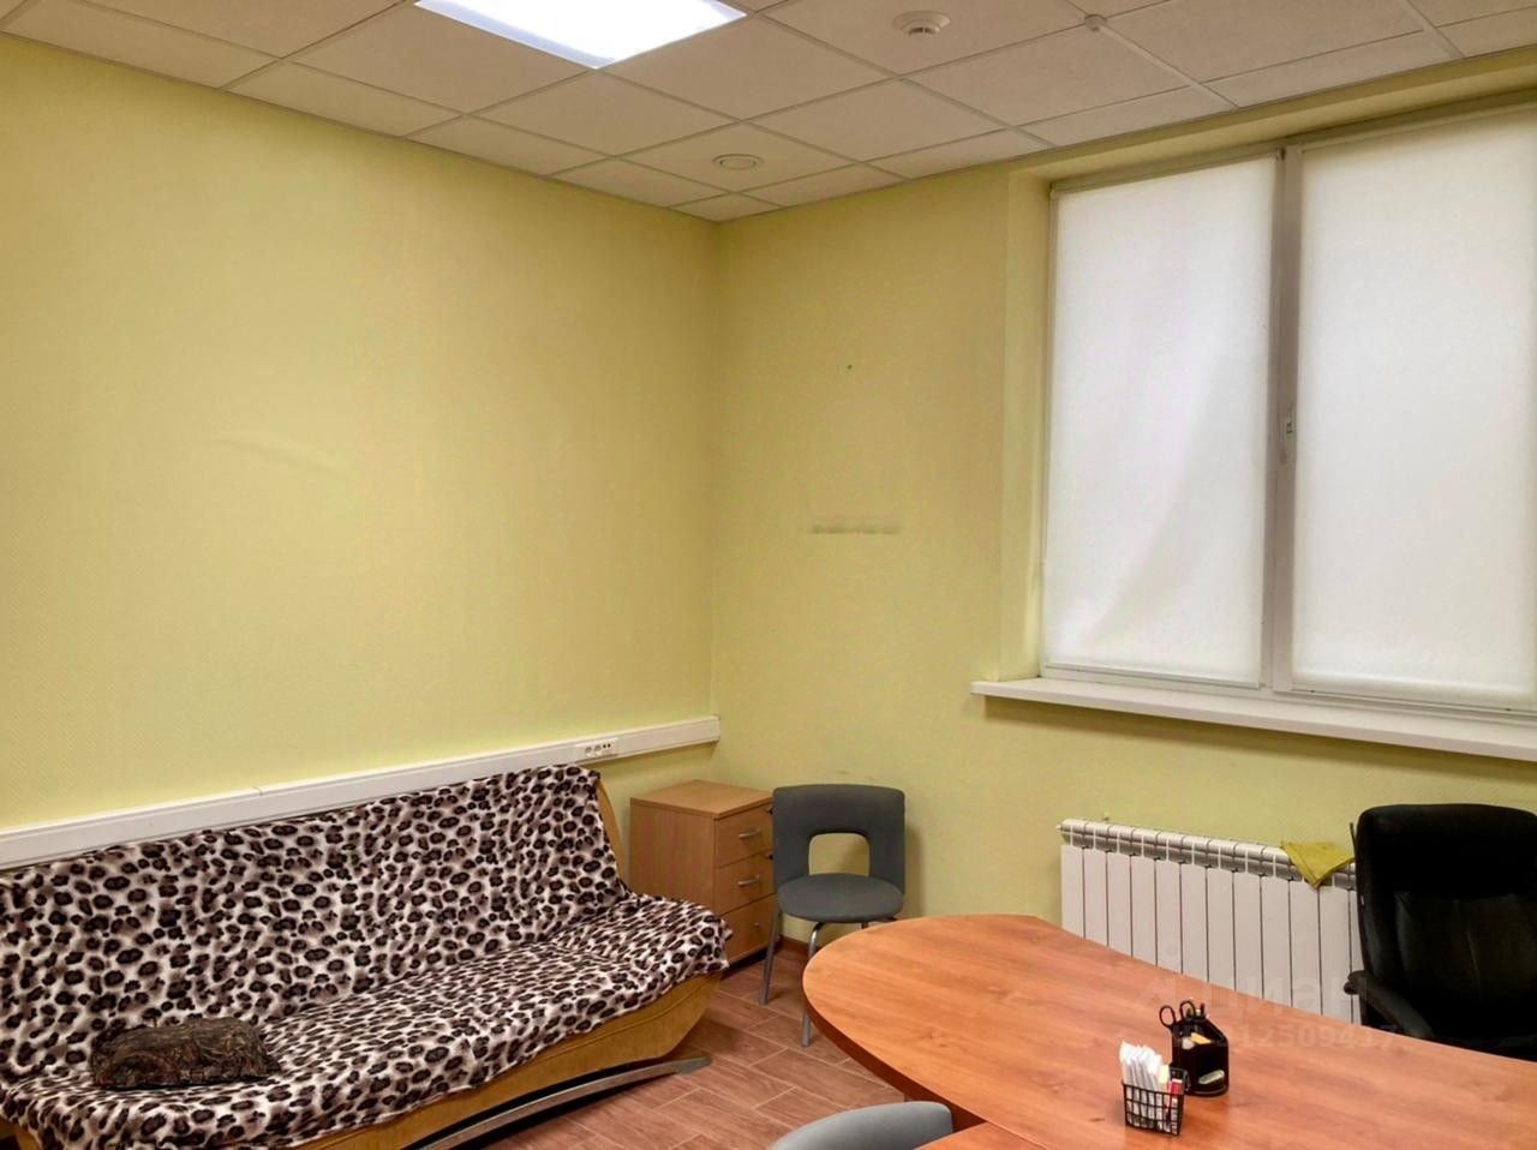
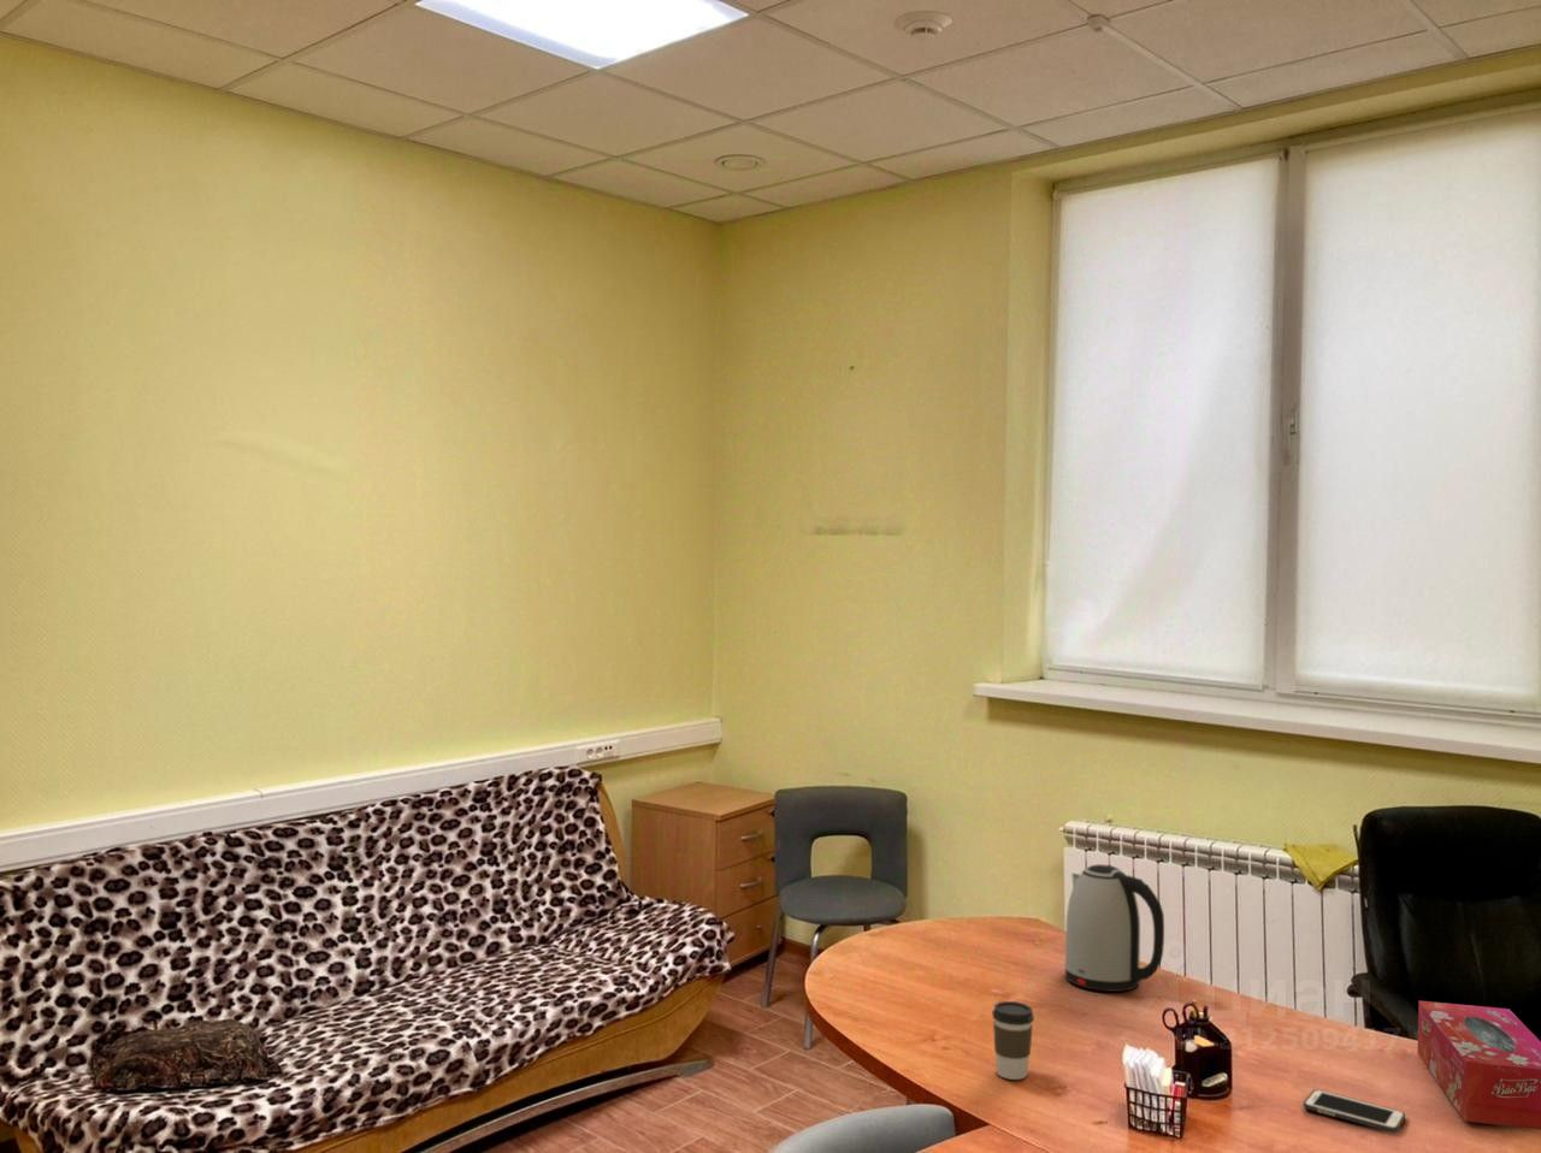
+ tissue box (1488, 1061)
+ coffee cup (1013, 1040)
+ kettle (1115, 925)
+ cell phone (1353, 1109)
